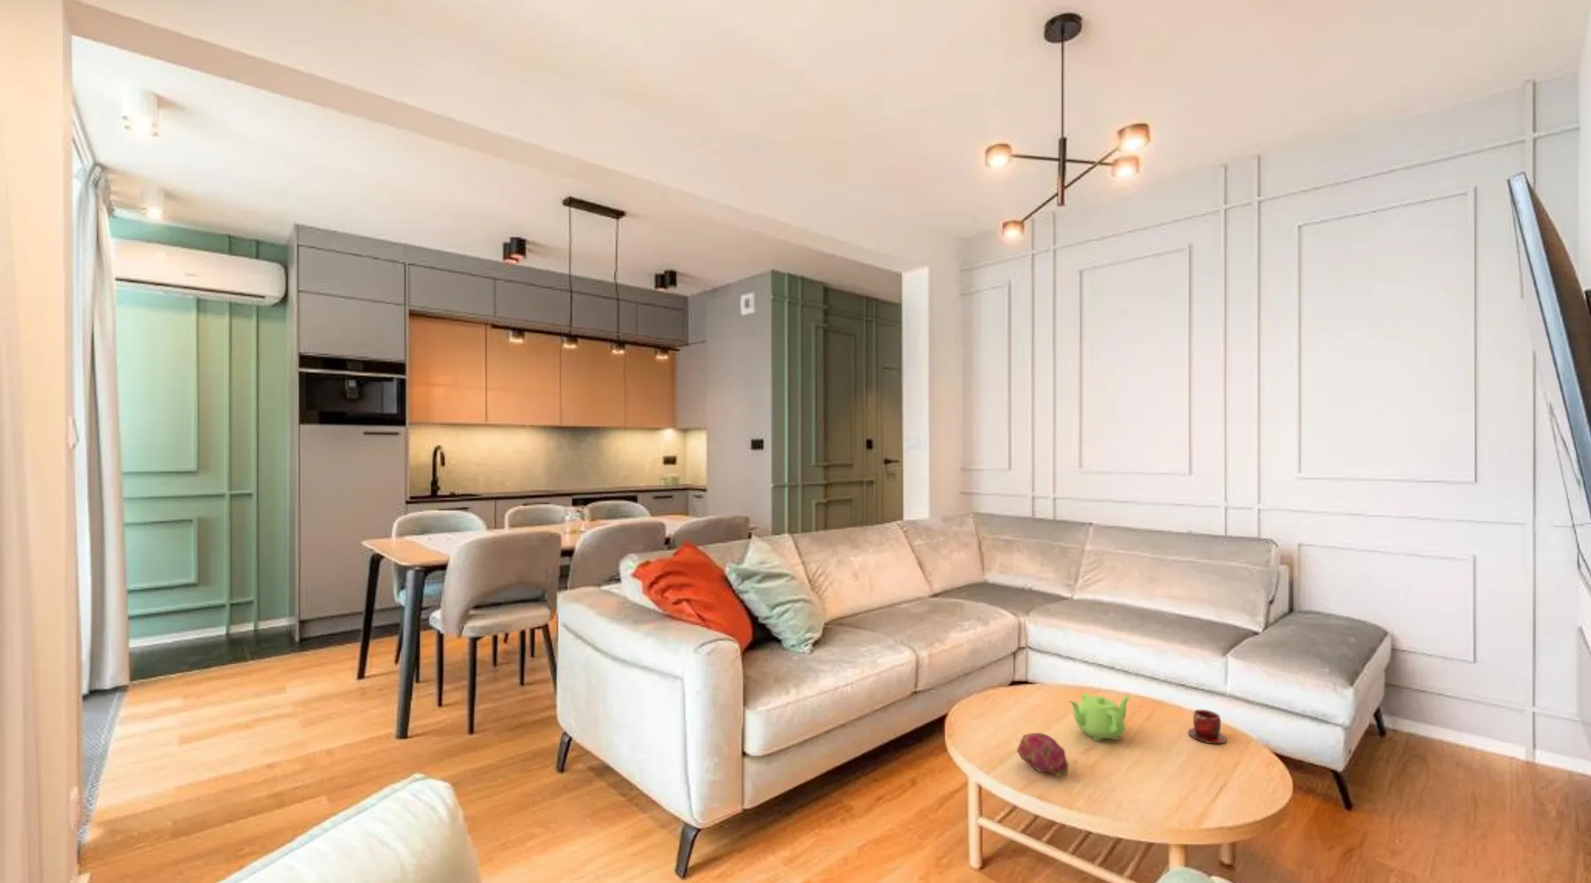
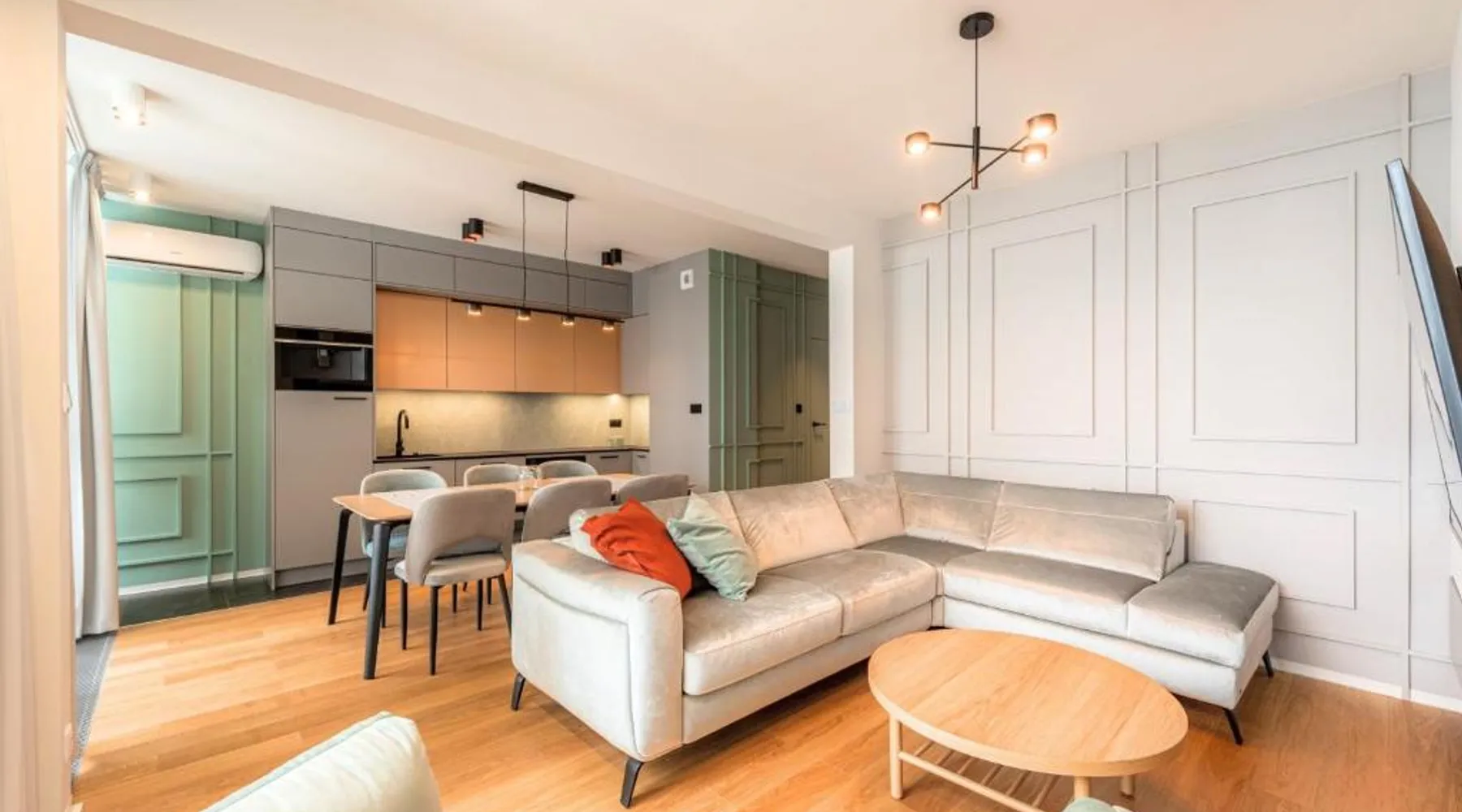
- teacup (1207, 725)
- fruit (1043, 751)
- teapot (1099, 716)
